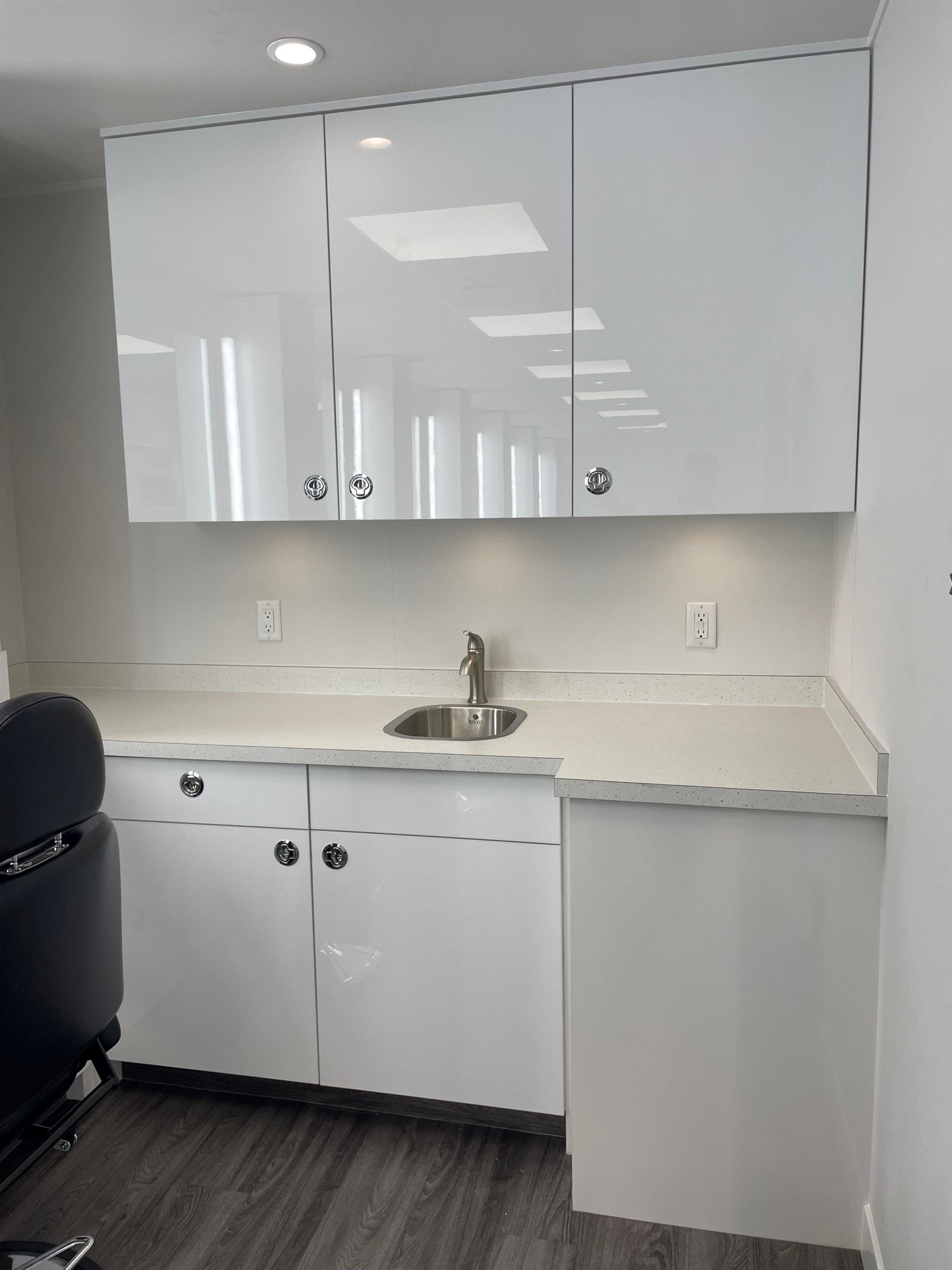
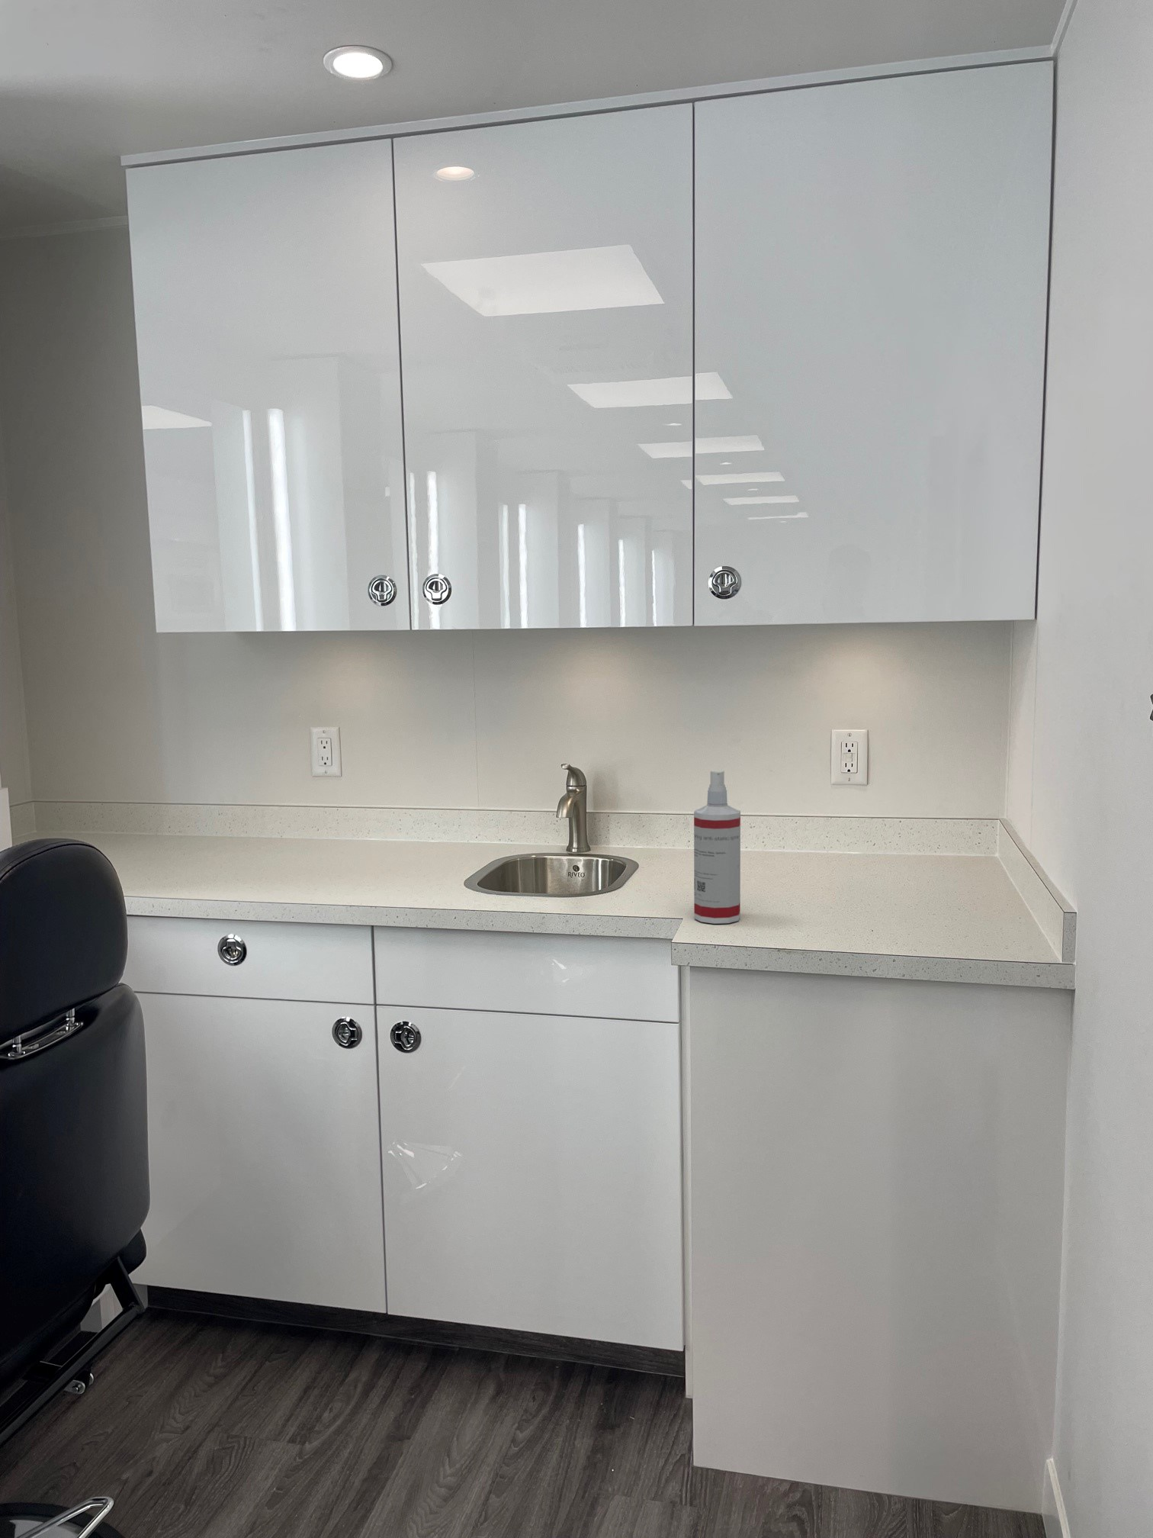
+ spray bottle (717, 844)
